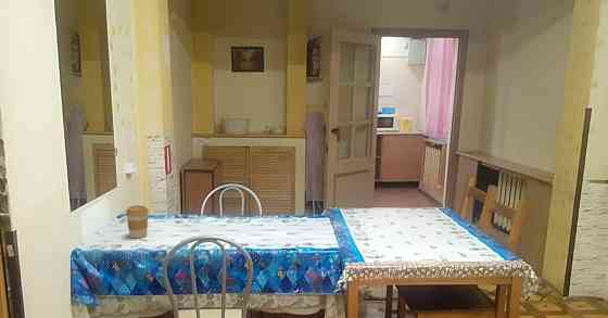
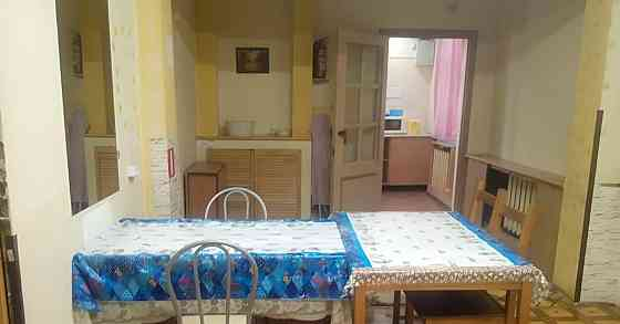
- coffee cup (137, 221)
